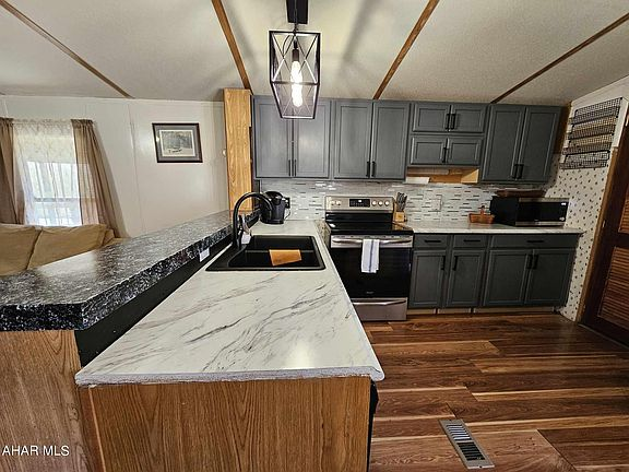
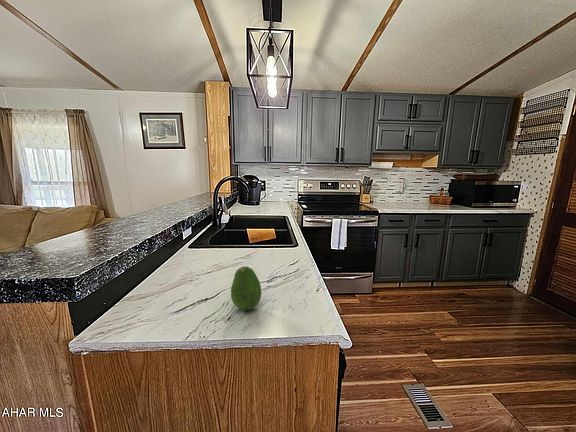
+ fruit (246, 288)
